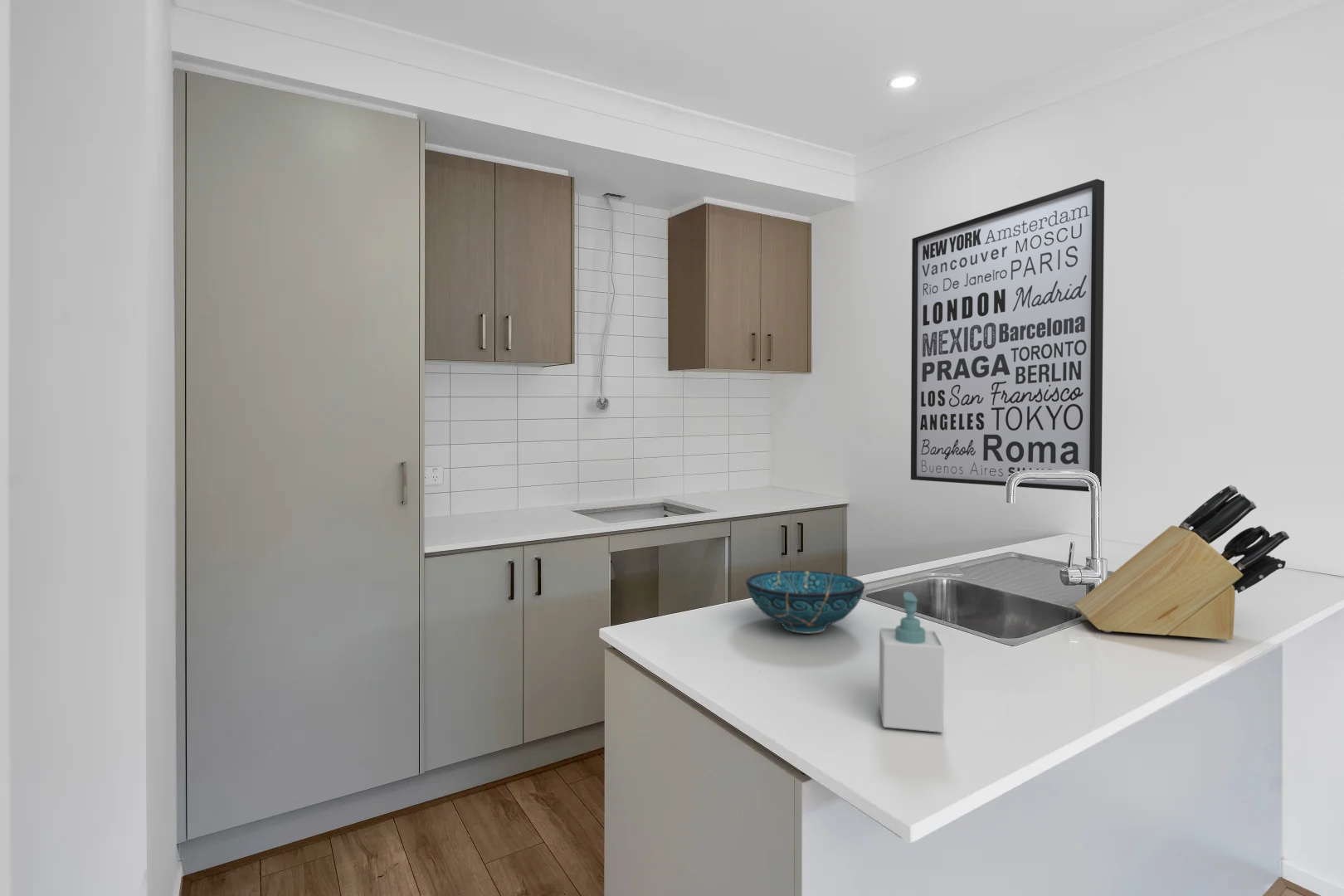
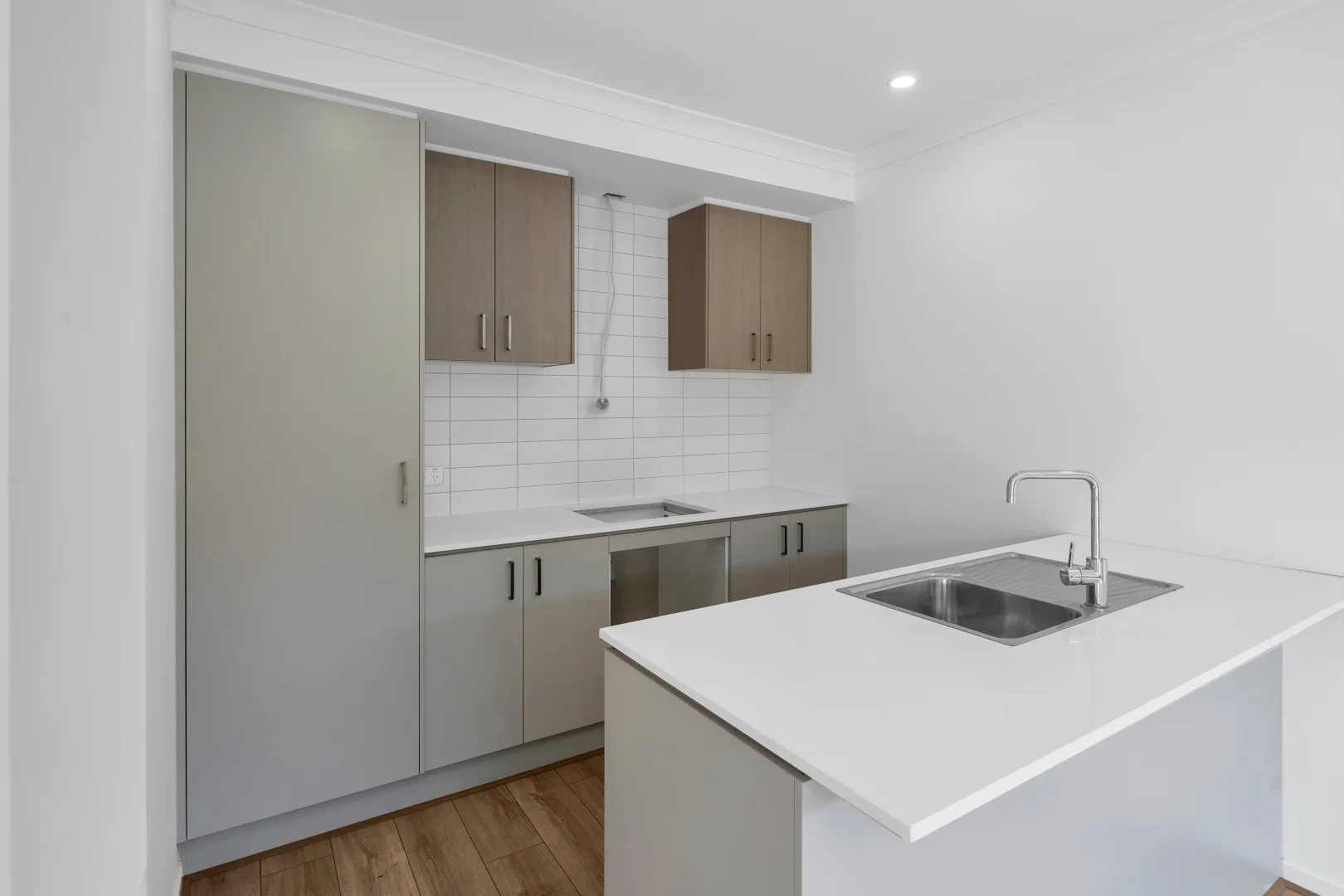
- knife block (1176, 558)
- wall art (995, 349)
- decorative bowl (804, 604)
- soap bottle (909, 657)
